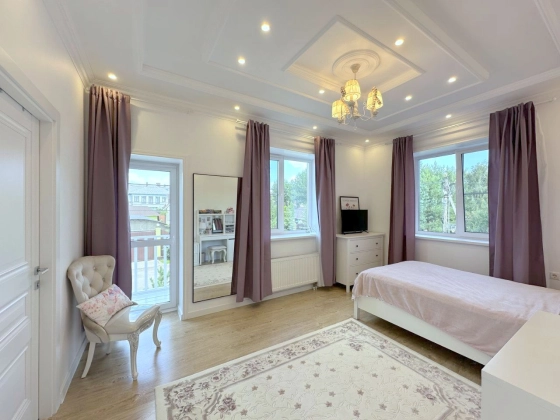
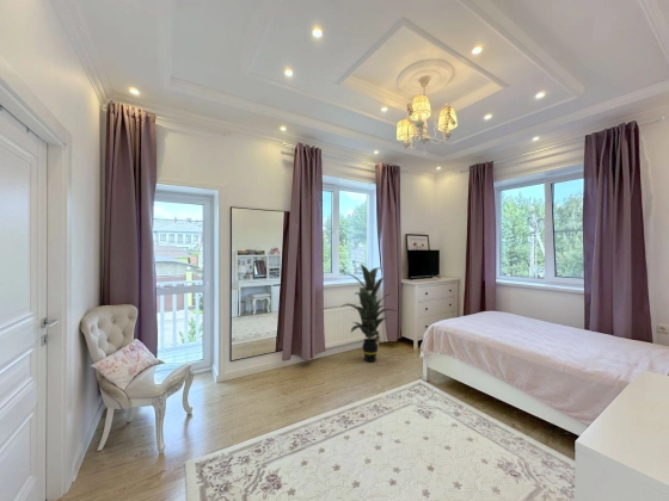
+ indoor plant (364, 311)
